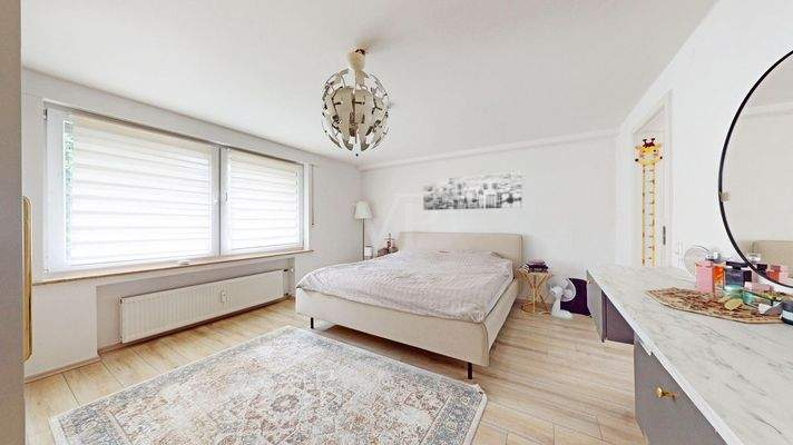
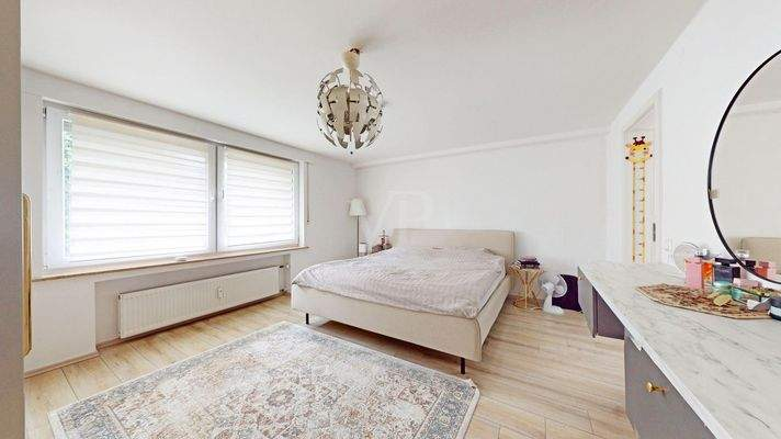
- wall art (468, 192)
